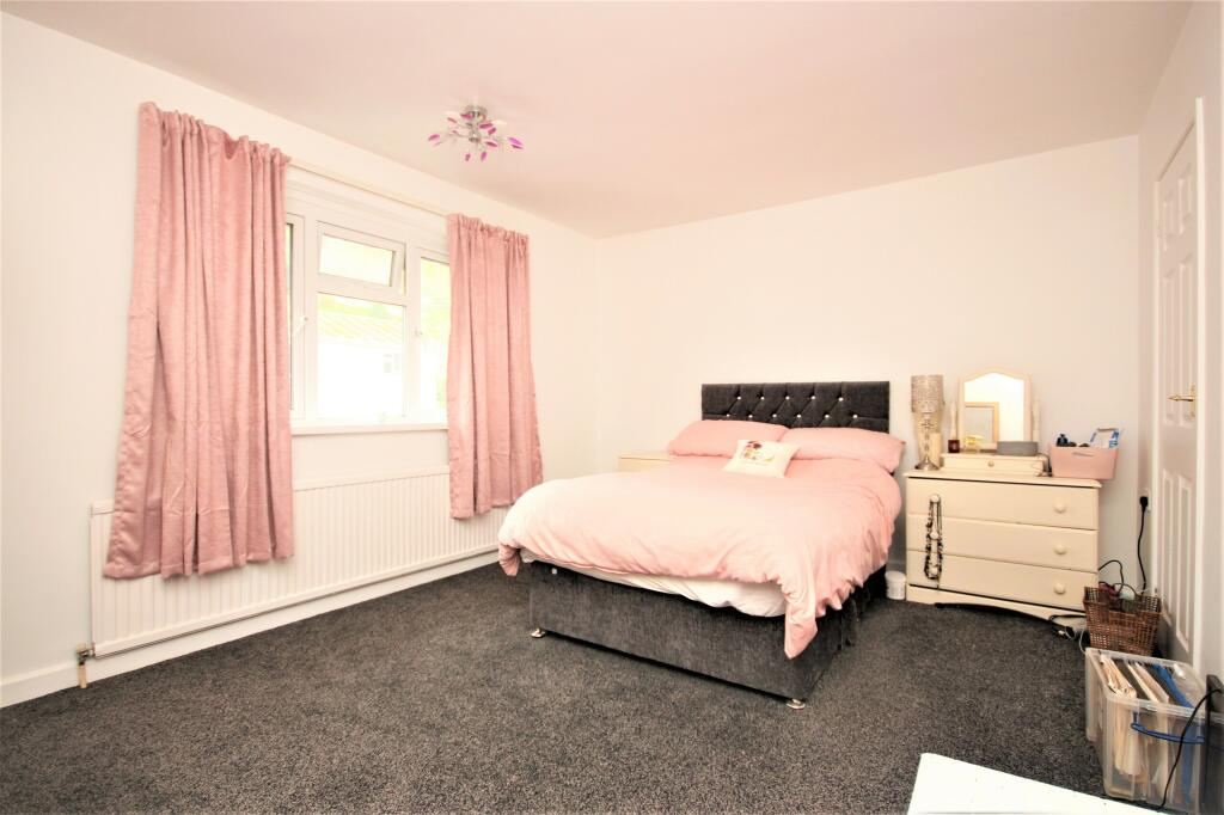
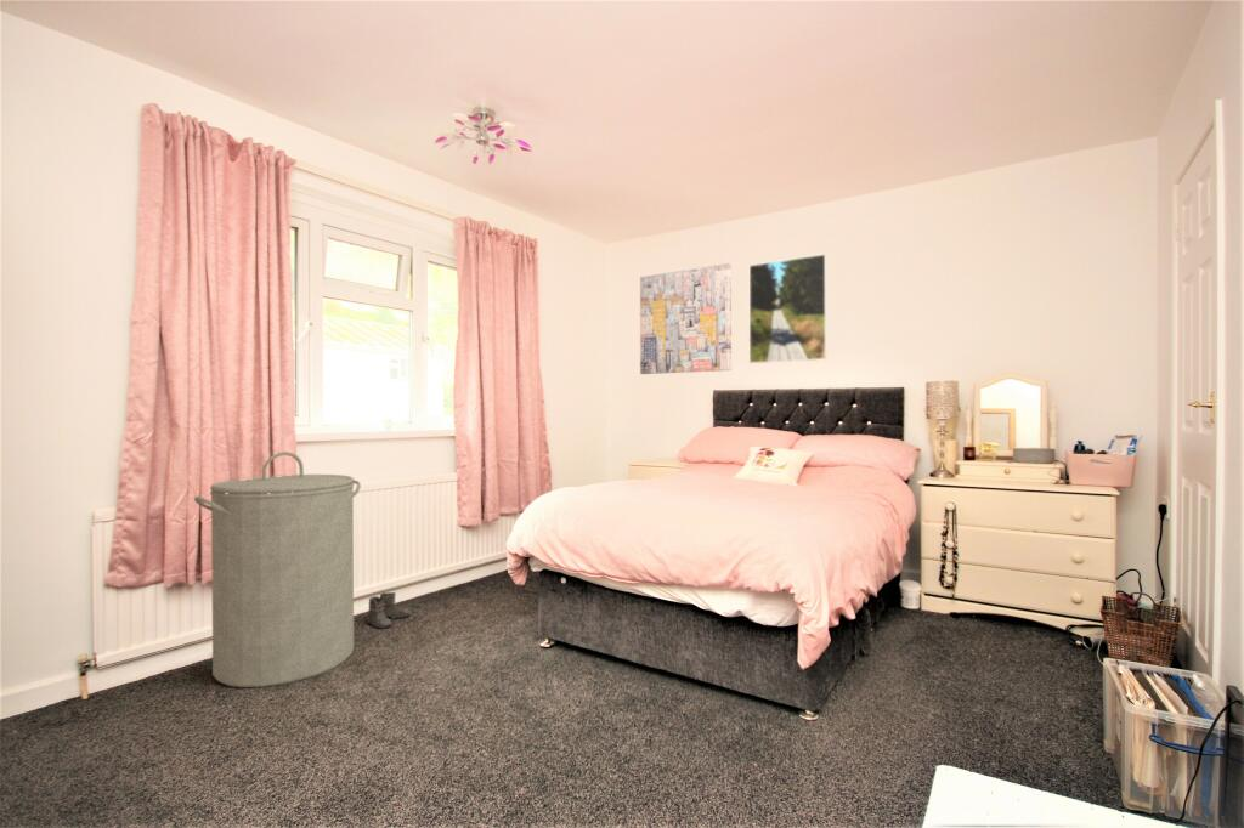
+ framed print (786, 310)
+ laundry hamper (285, 556)
+ boots (386, 608)
+ wall art (683, 321)
